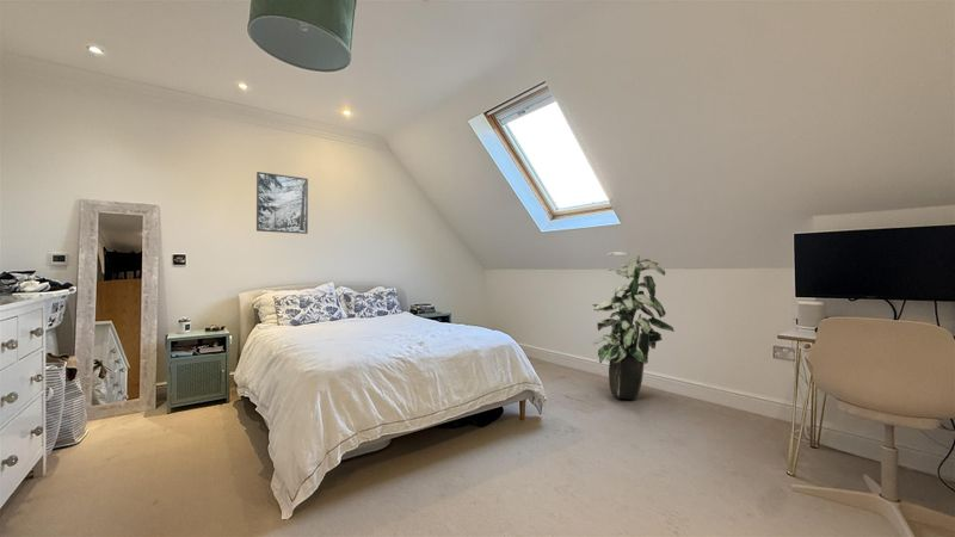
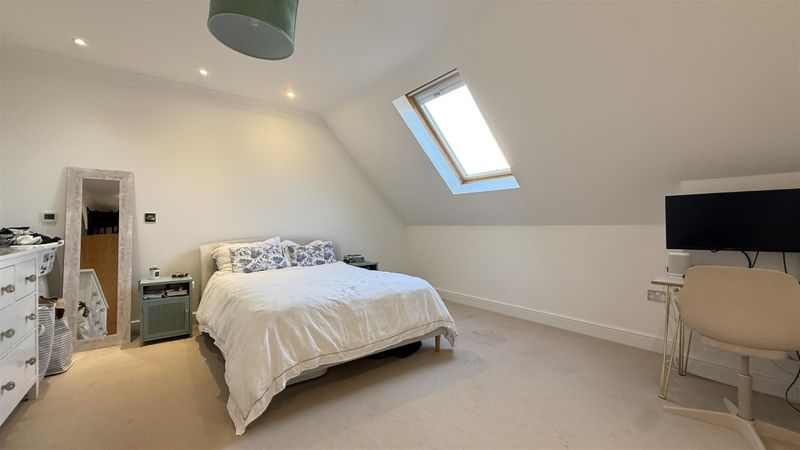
- indoor plant (627, 323)
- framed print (283, 203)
